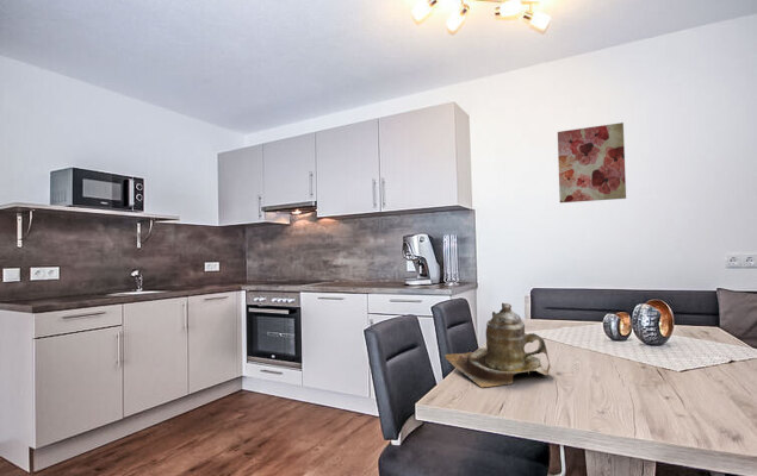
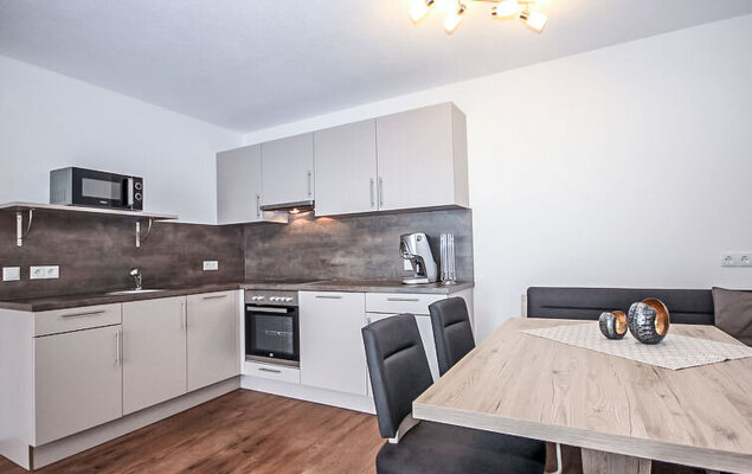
- wall art (590, 163)
- teapot (496, 336)
